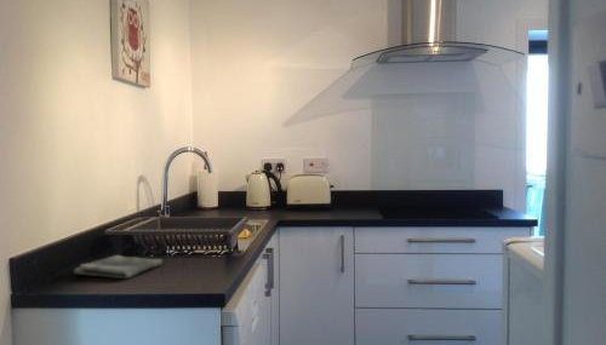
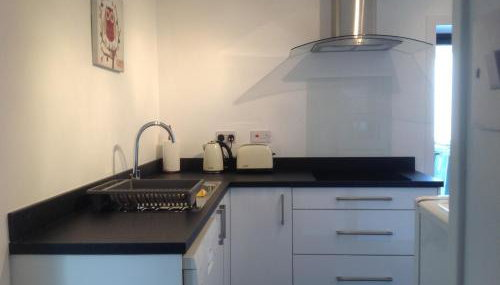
- dish towel (119, 264)
